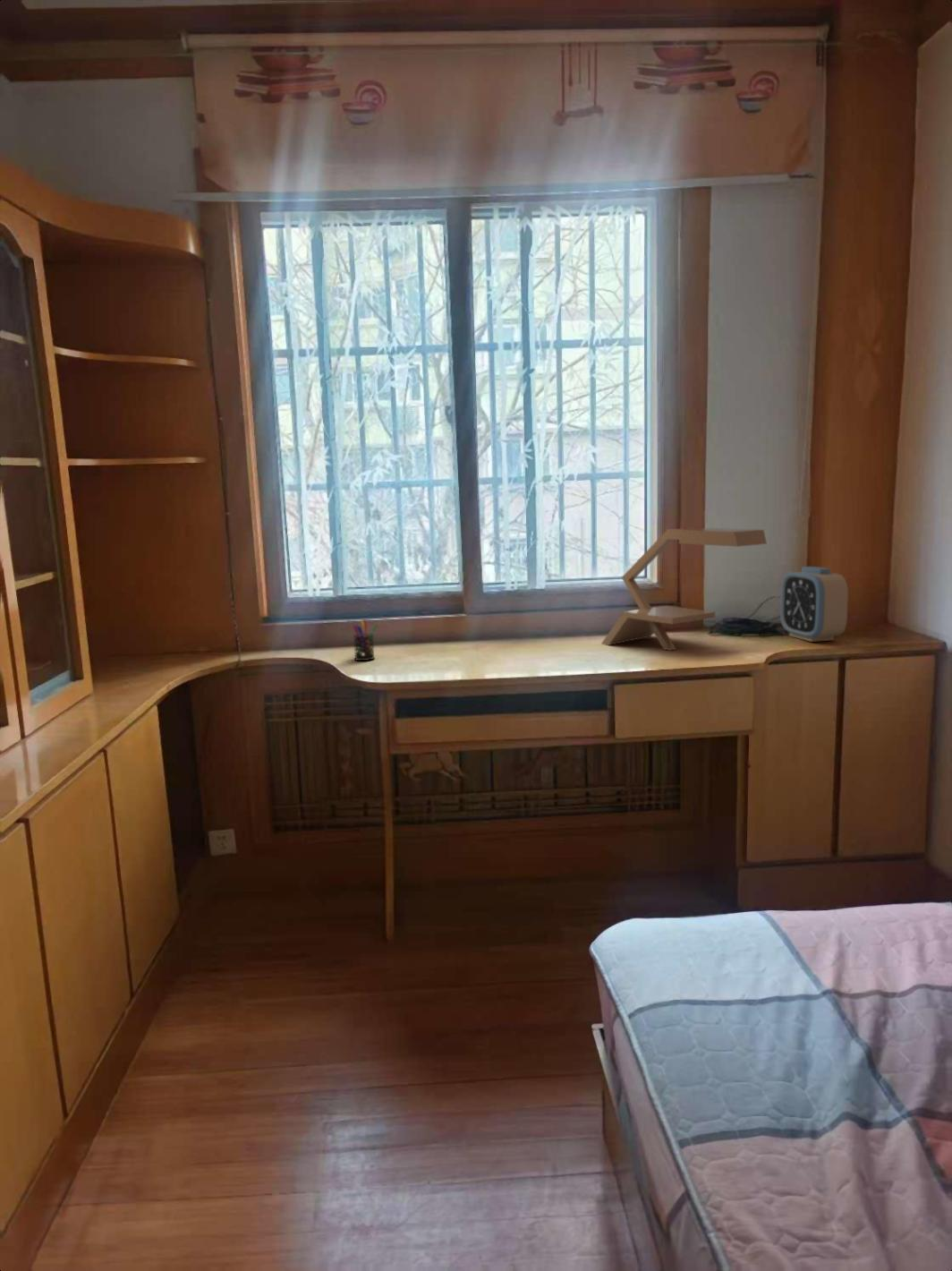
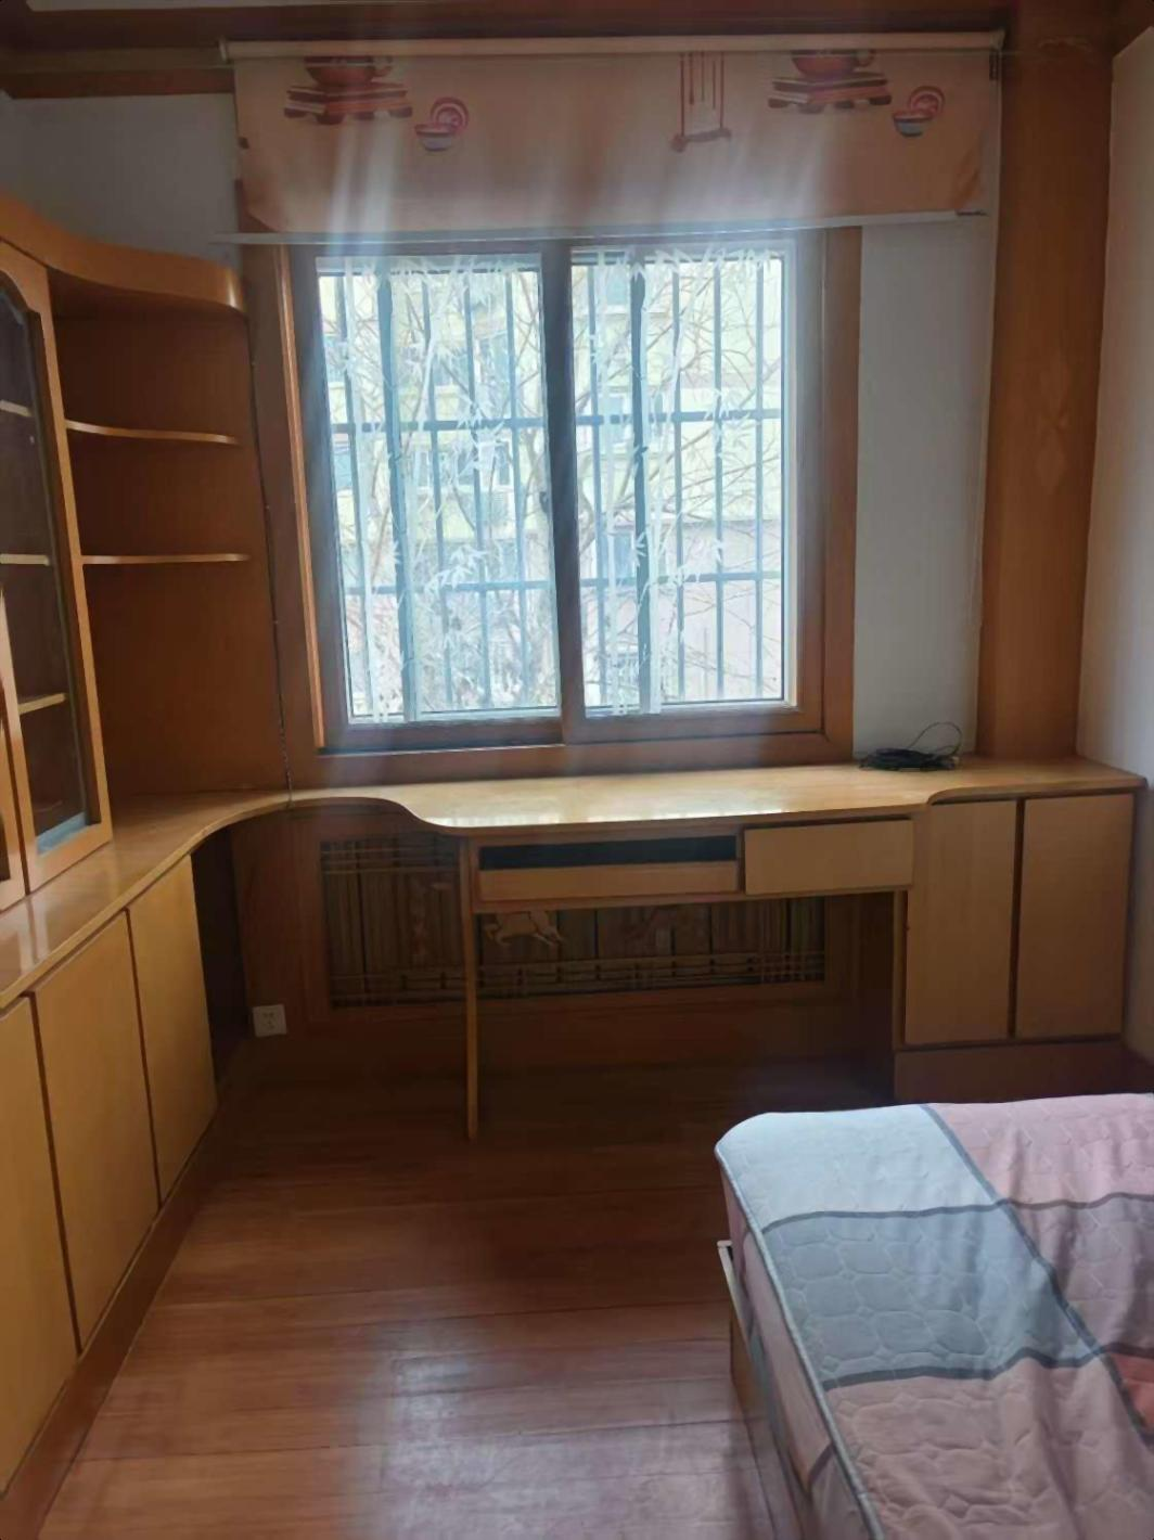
- desk lamp (678, 607)
- pen holder (366, 638)
- alarm clock (812, 602)
